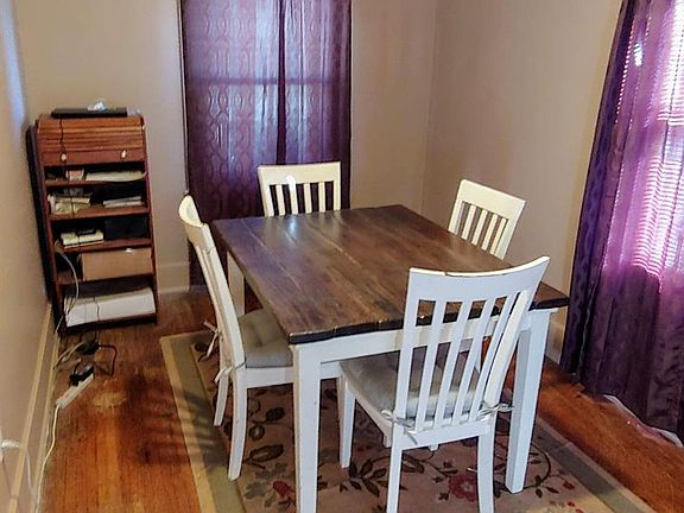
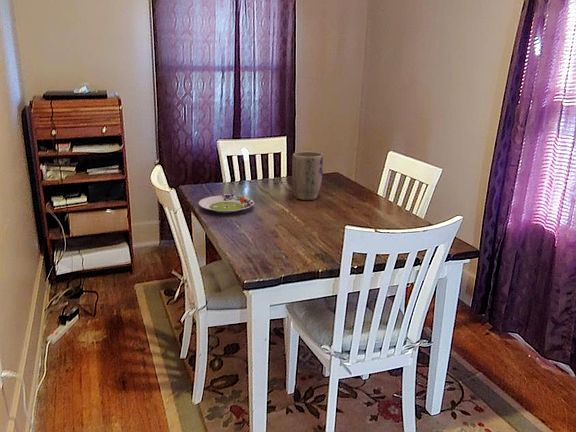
+ plant pot (307, 176)
+ salad plate (226, 204)
